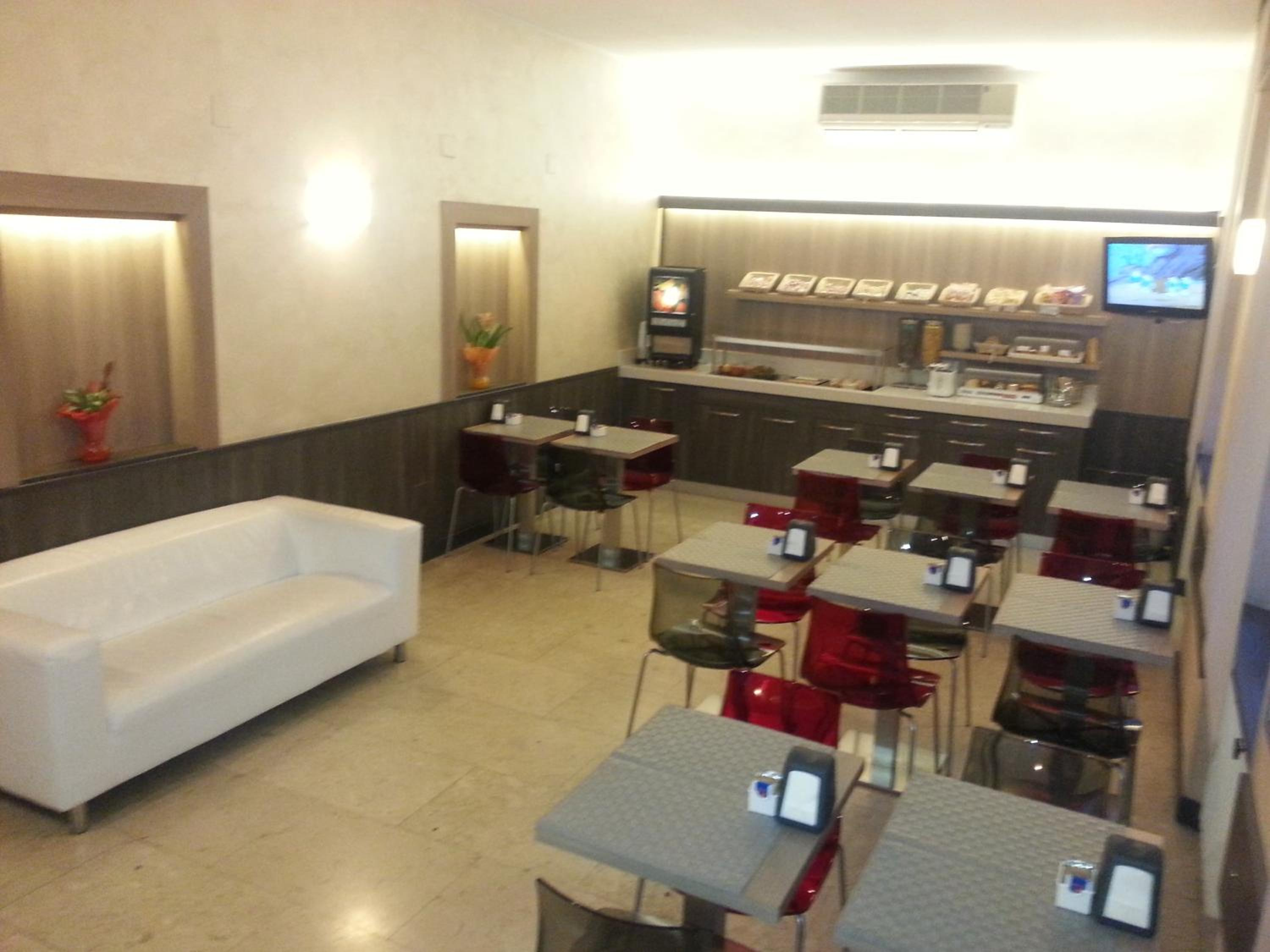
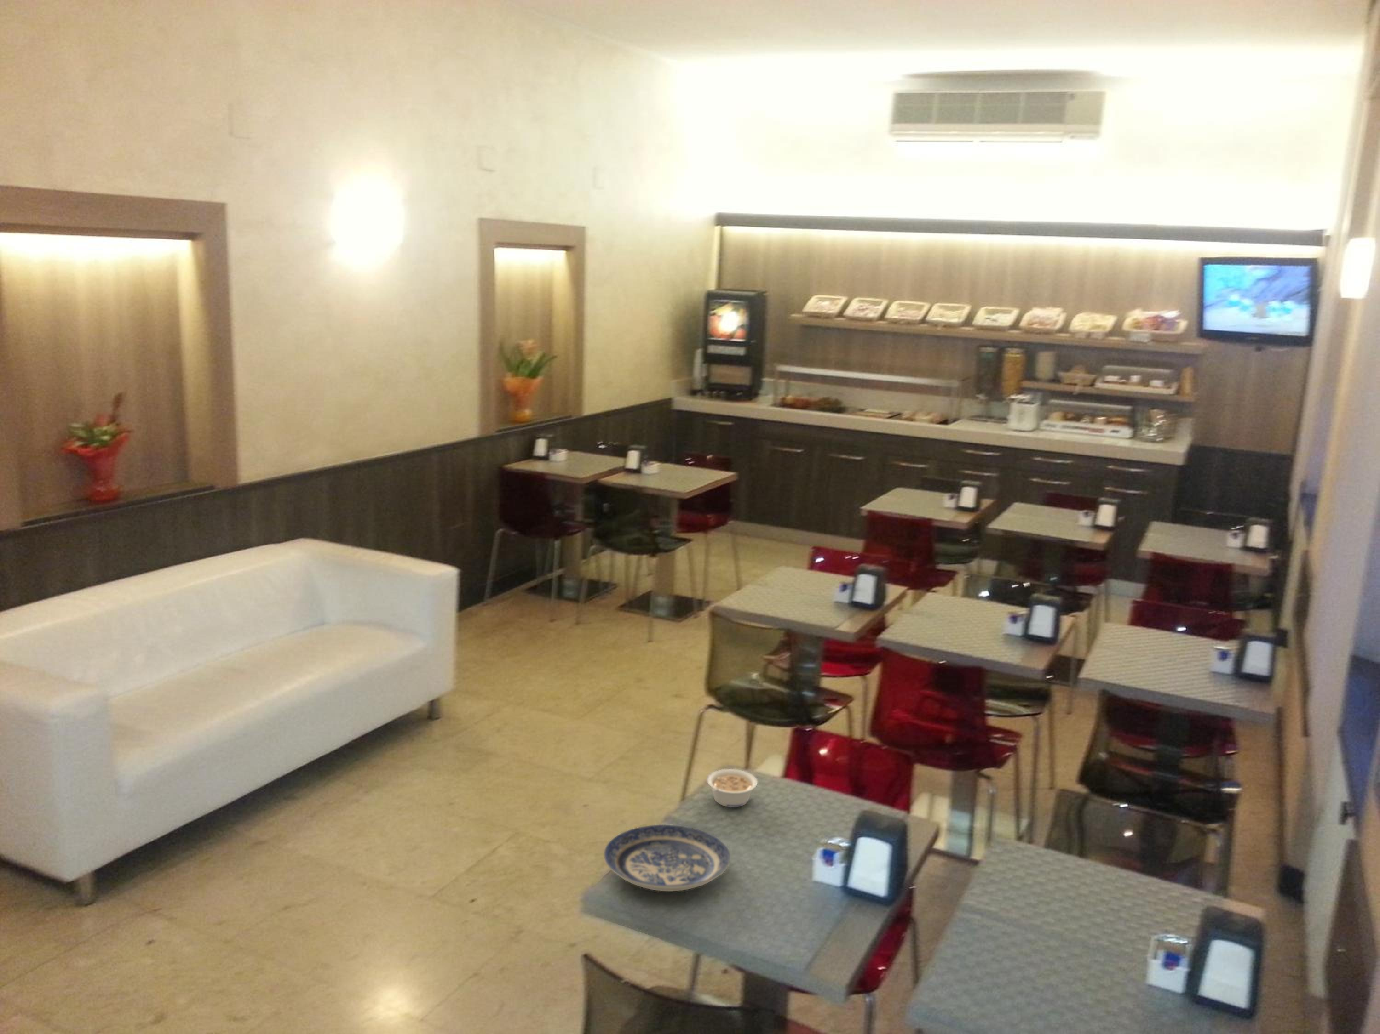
+ legume (731, 789)
+ plate (667, 862)
